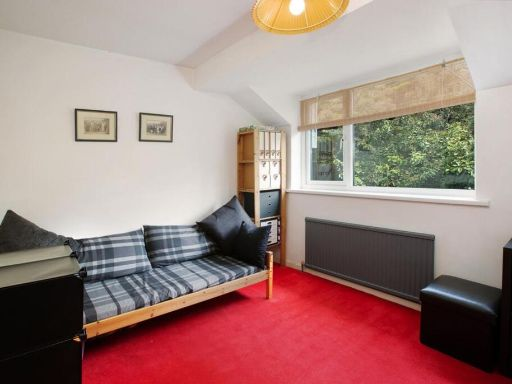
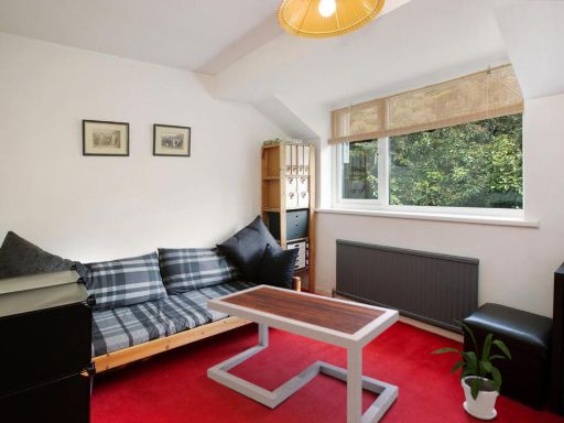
+ house plant (476, 368)
+ coffee table (301, 335)
